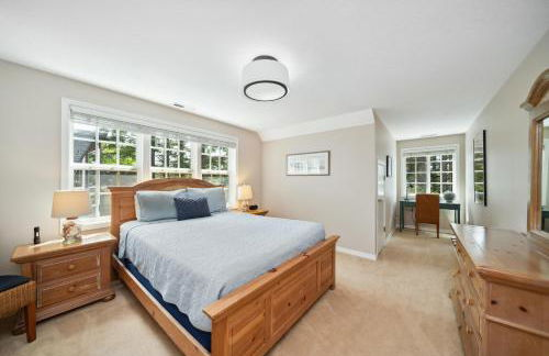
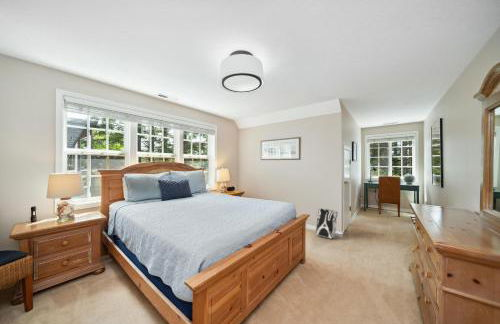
+ backpack (326, 222)
